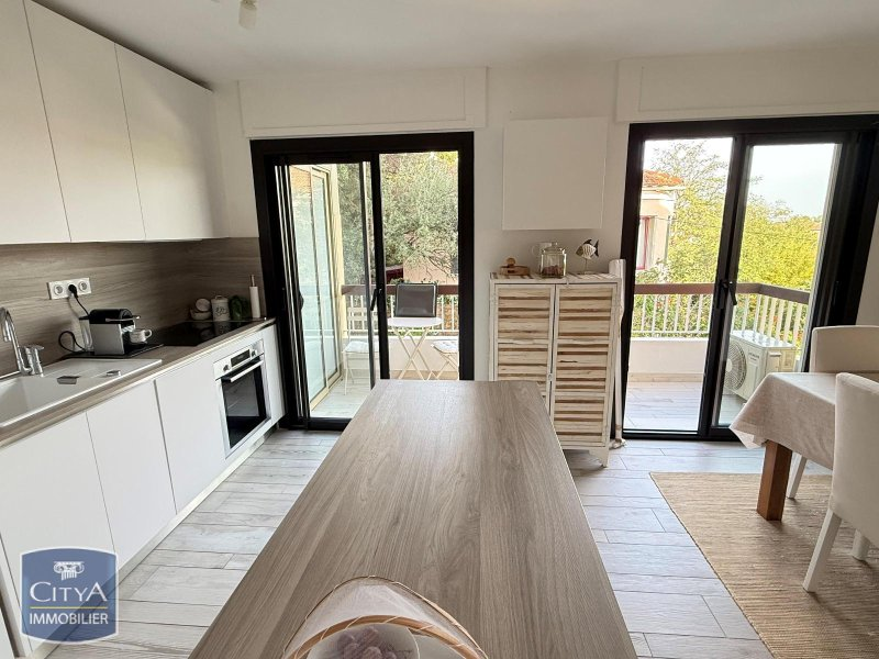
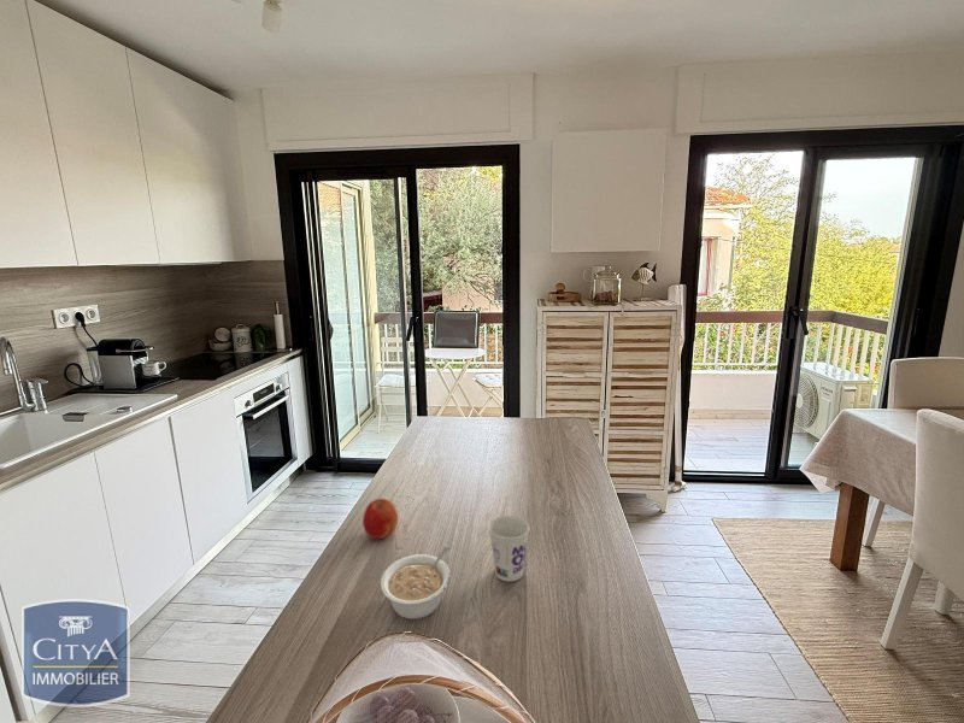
+ cup (509, 549)
+ legume (416, 584)
+ fruit (380, 517)
